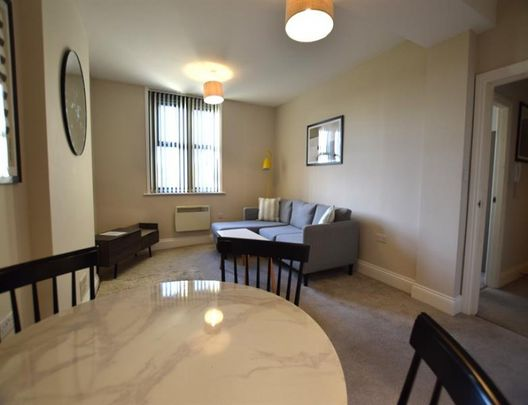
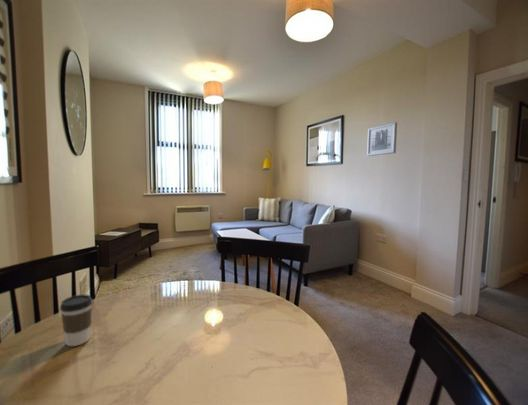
+ coffee cup (77, 320)
+ wall art (381, 140)
